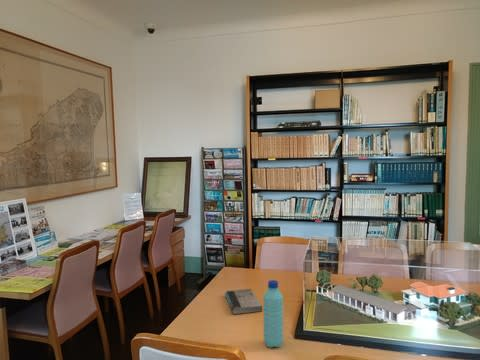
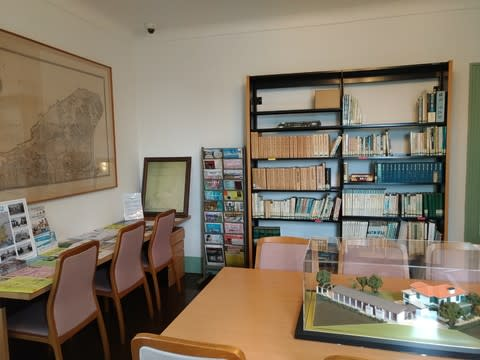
- water bottle (273, 312)
- book (242, 300)
